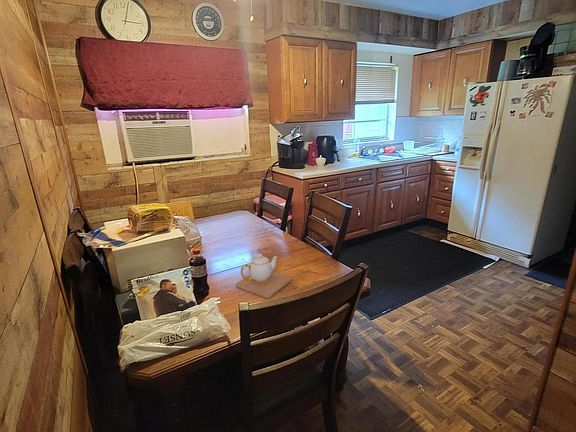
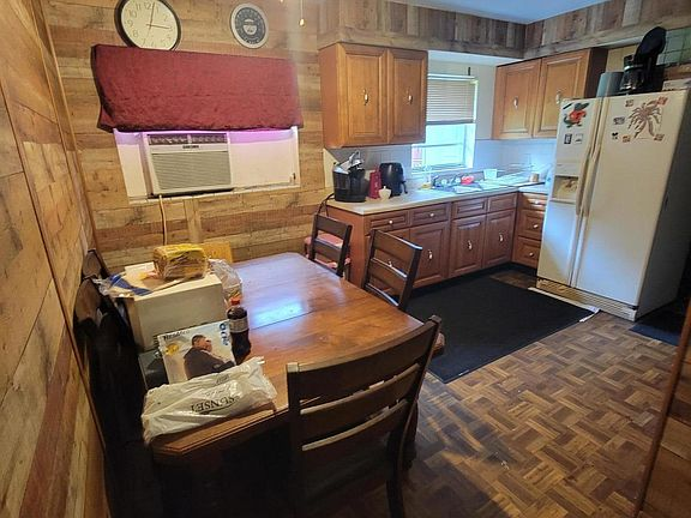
- teapot (263, 269)
